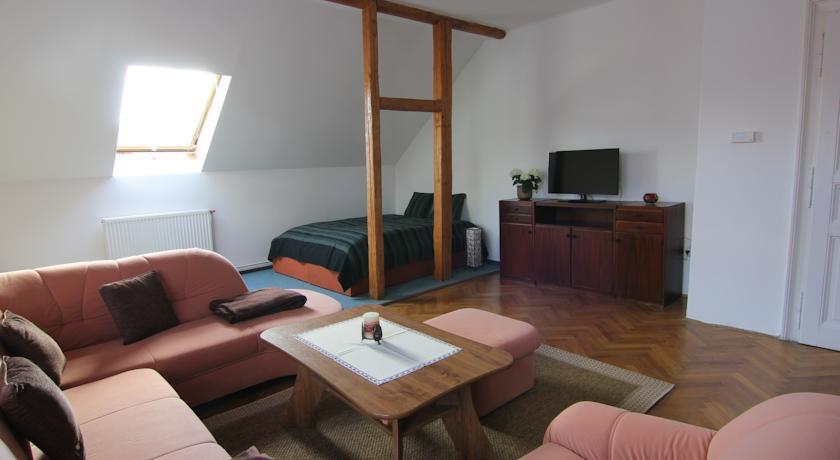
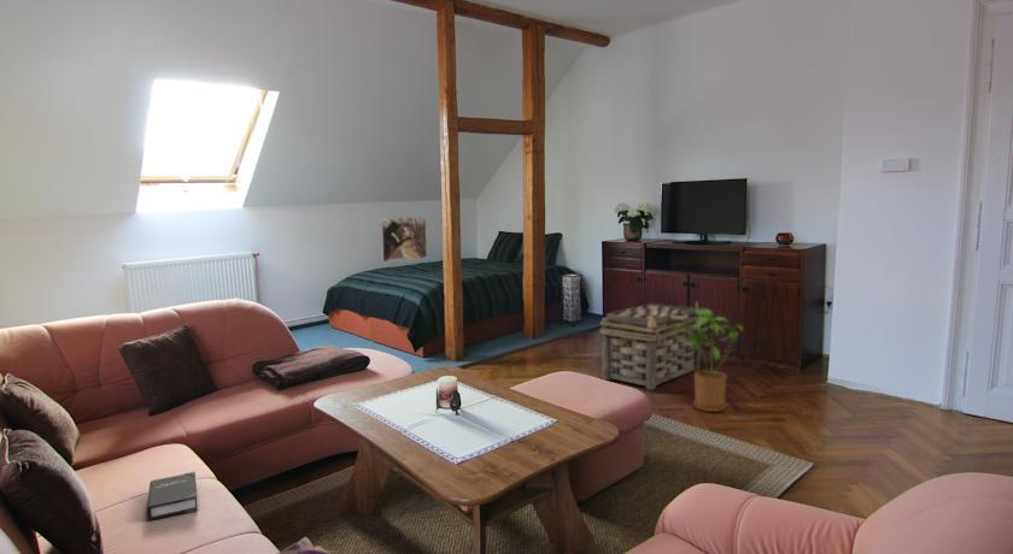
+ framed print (404, 238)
+ hardback book (172, 494)
+ house plant (704, 358)
+ basket (654, 340)
